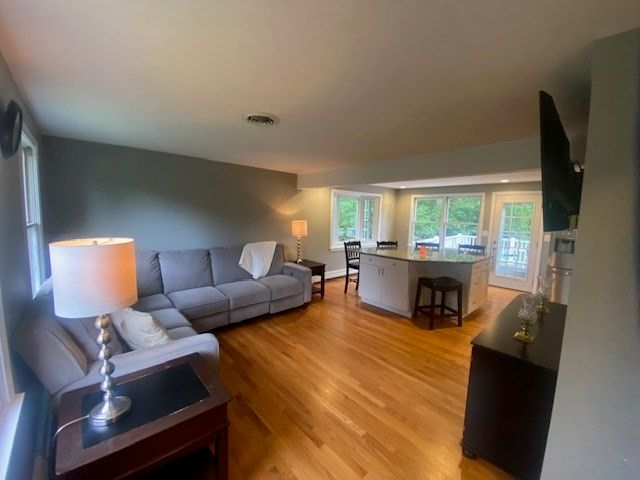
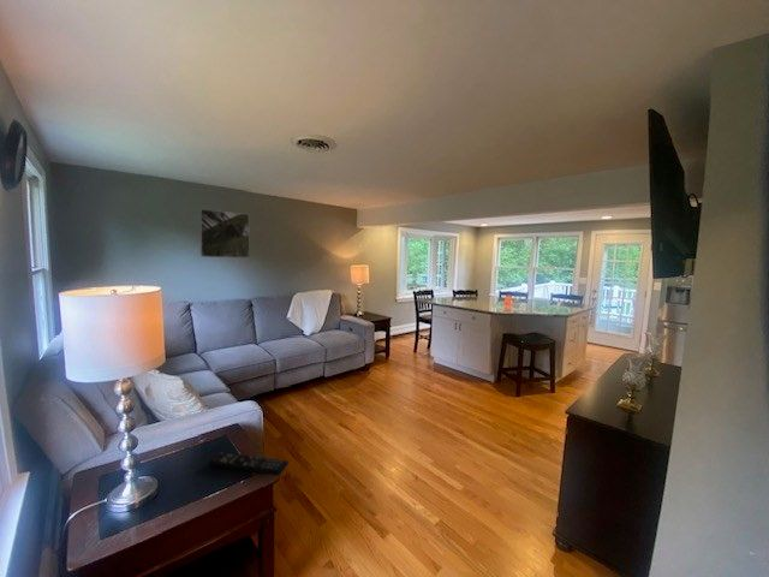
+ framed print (226, 234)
+ remote control (249, 462)
